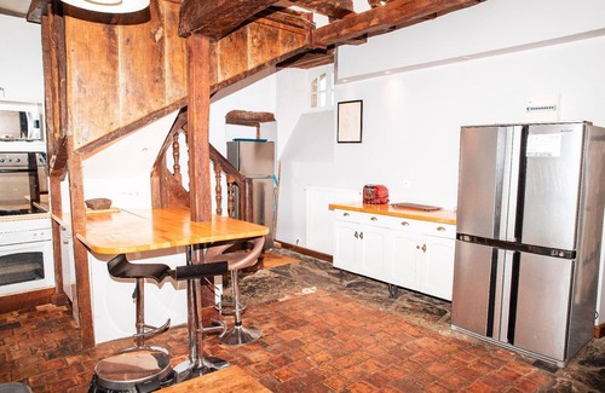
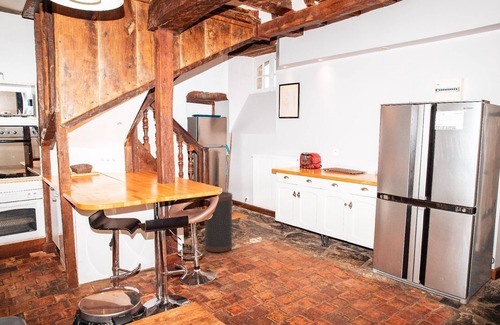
+ trash can (218, 221)
